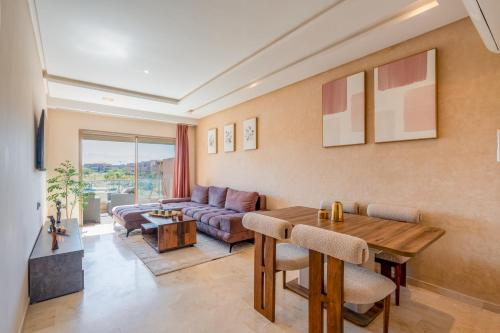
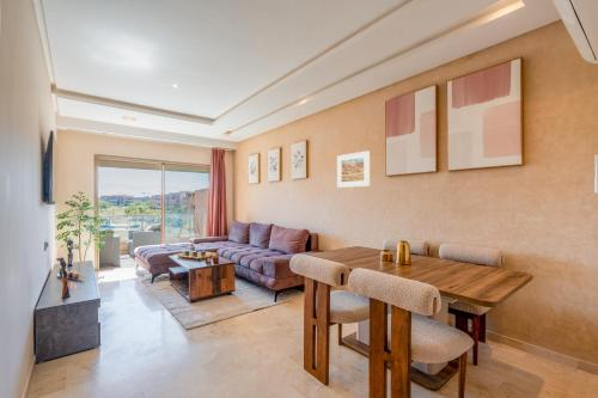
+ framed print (352, 170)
